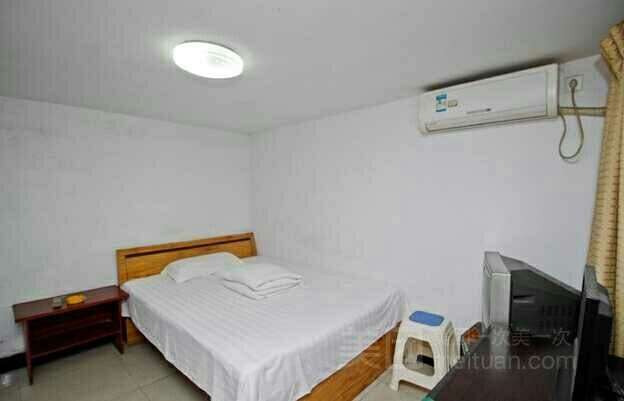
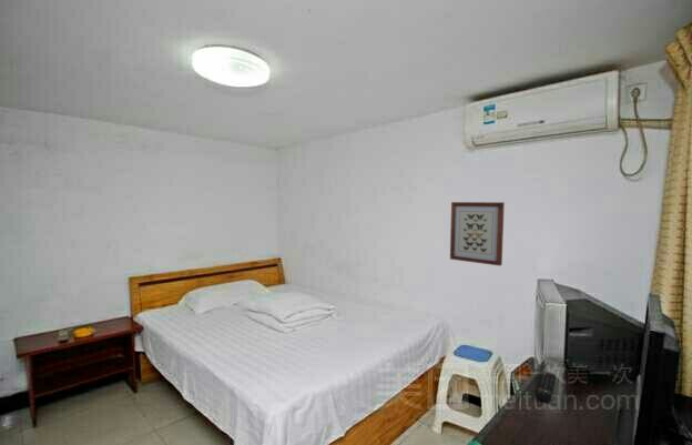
+ remote control (546, 385)
+ wall art (475, 232)
